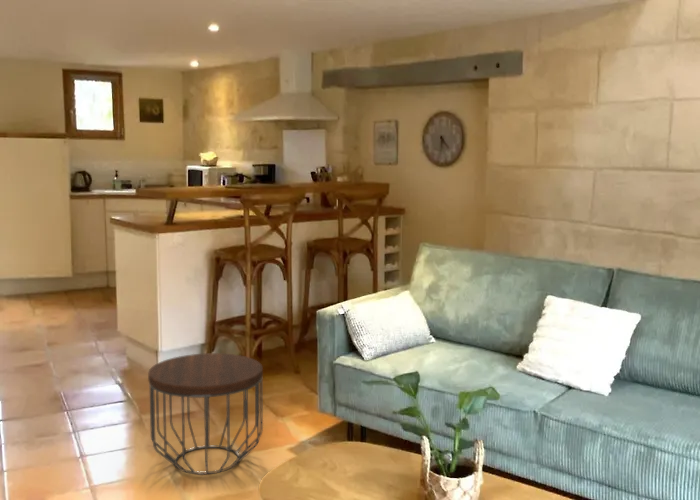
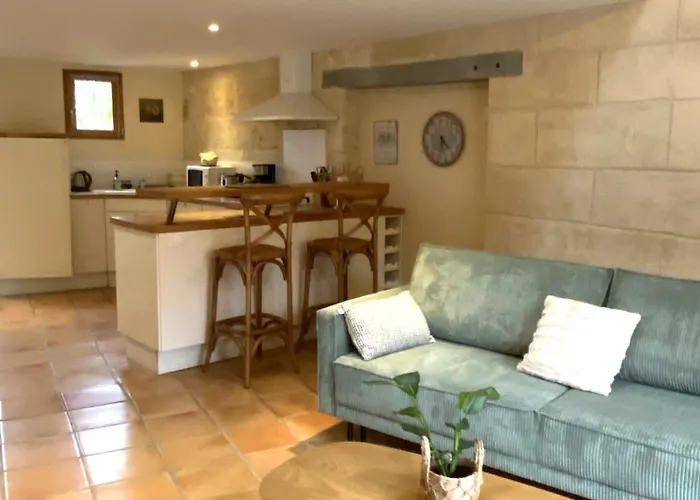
- side table (206, 415)
